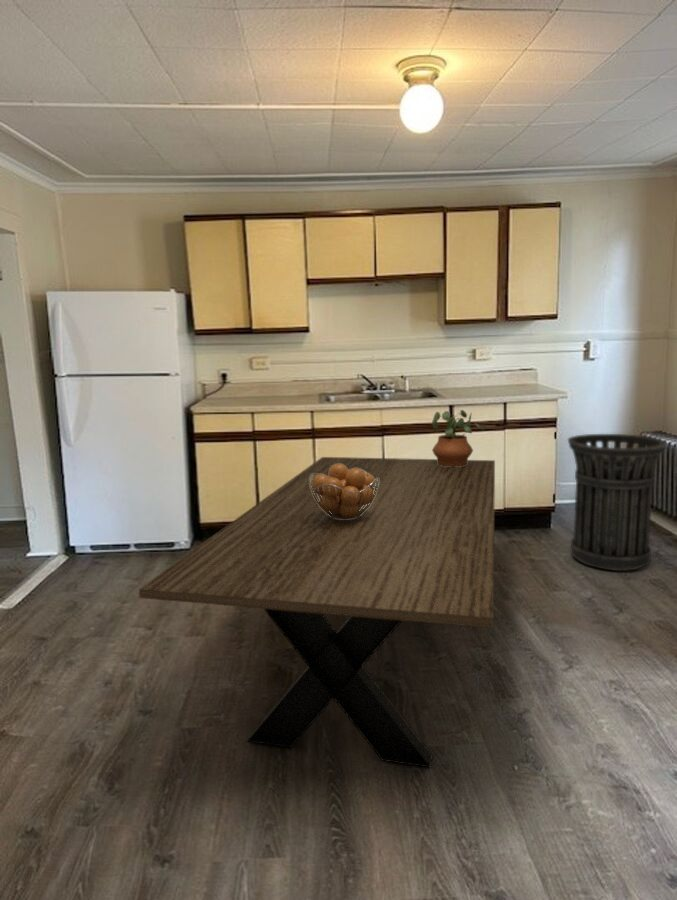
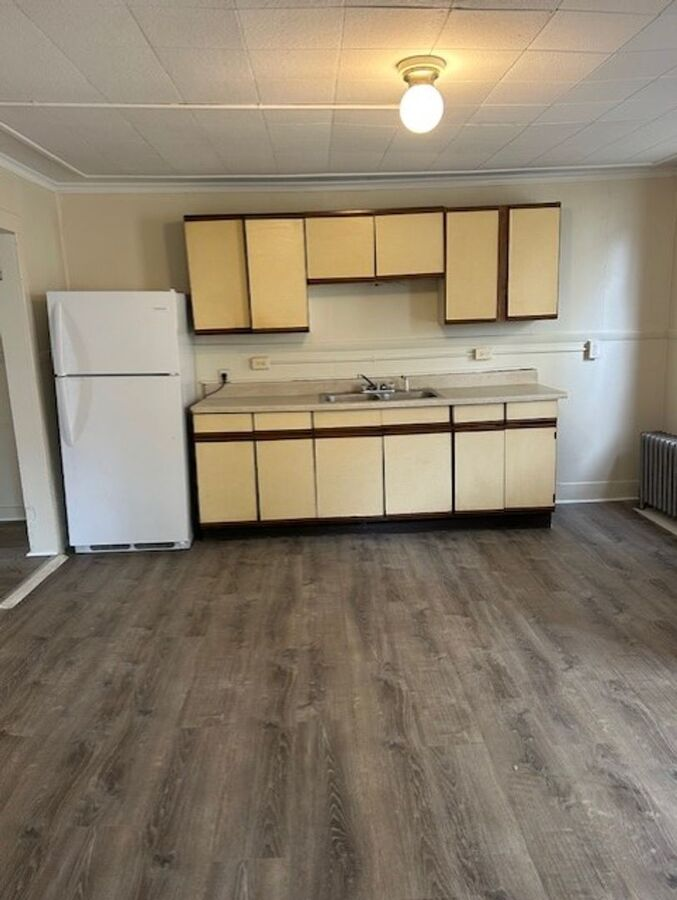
- trash can (612, 500)
- fruit basket (344, 491)
- potted plant (457, 436)
- dining table (374, 574)
